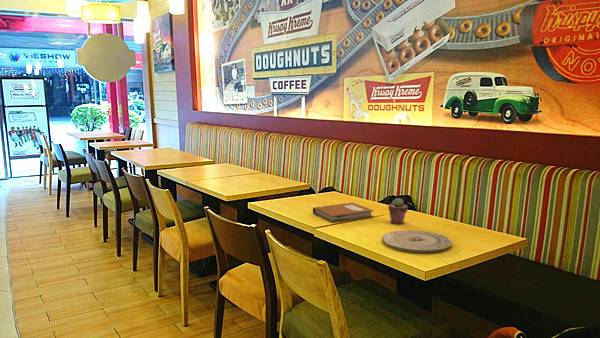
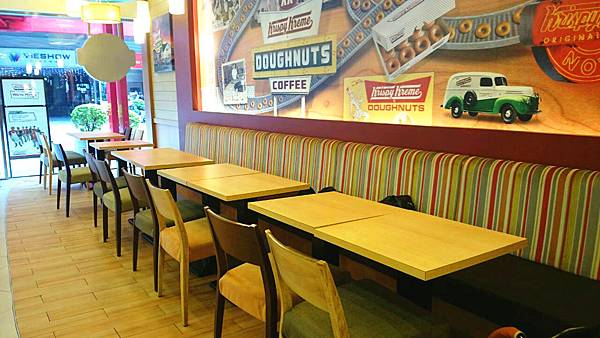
- notebook (343, 211)
- potted succulent (397, 210)
- plate (416, 241)
